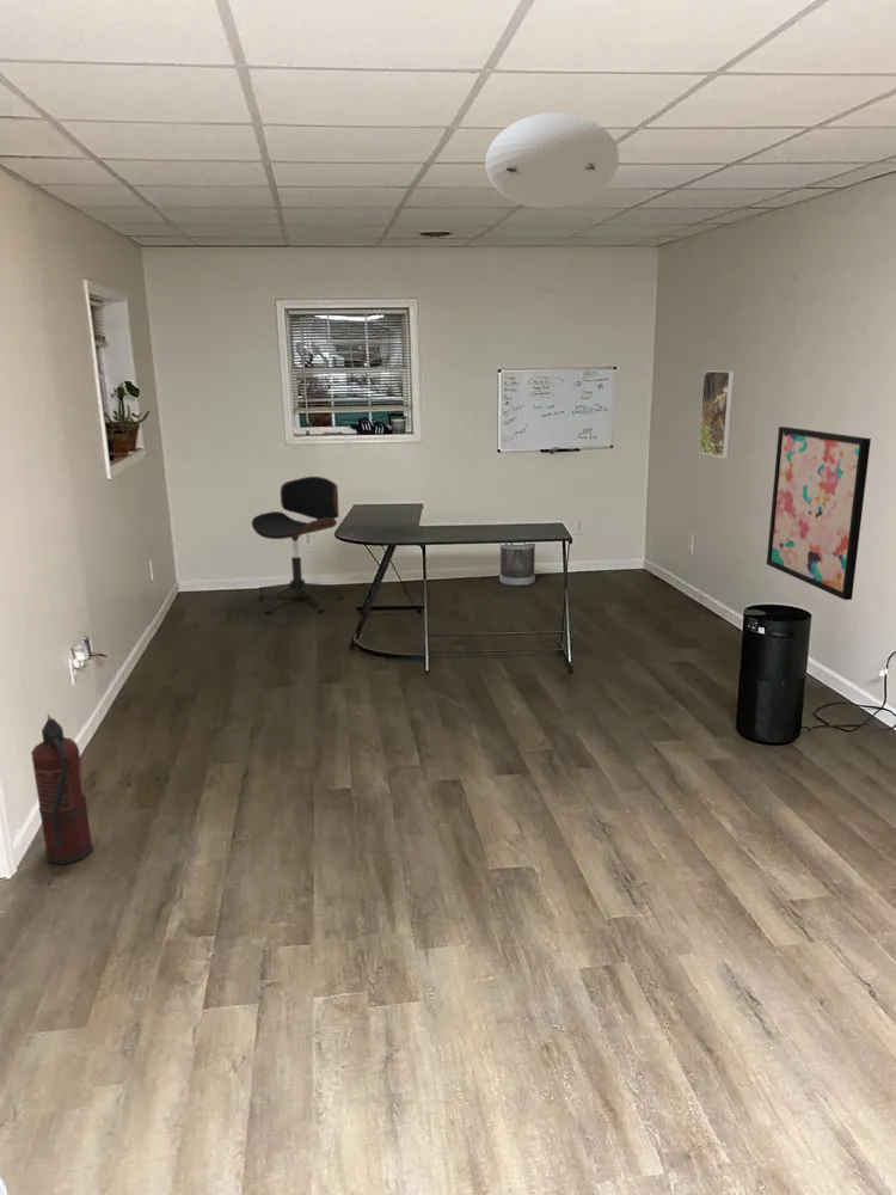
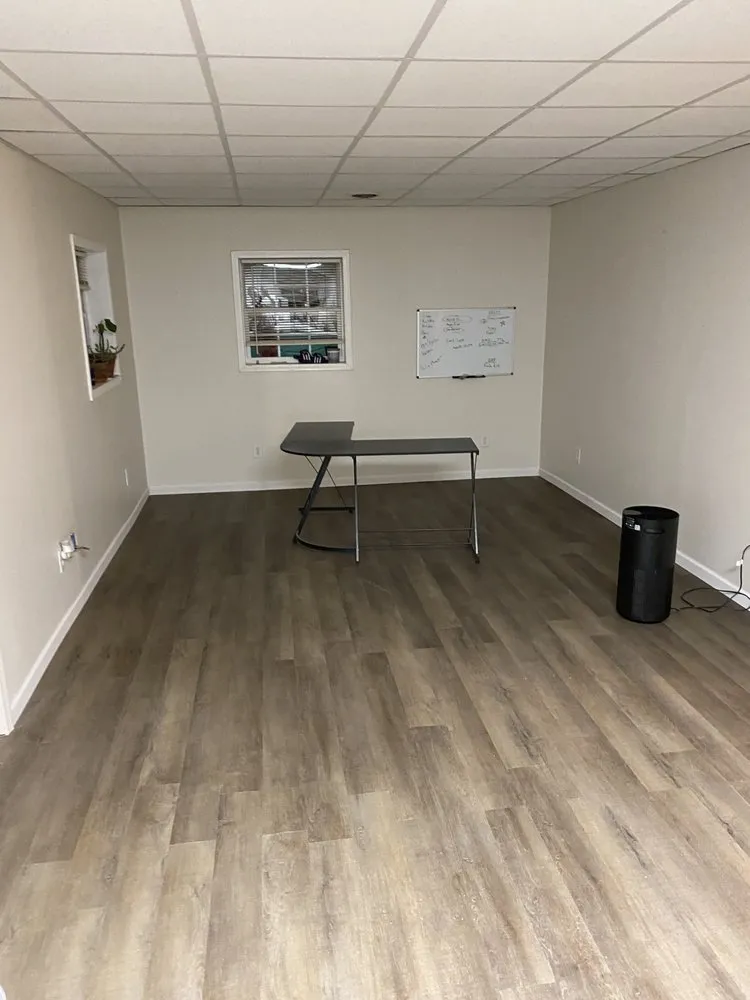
- office chair (293, 543)
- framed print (716, 413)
- ceiling light (551, 161)
- fire extinguisher (57, 790)
- wastebasket (517, 560)
- wall art (812, 508)
